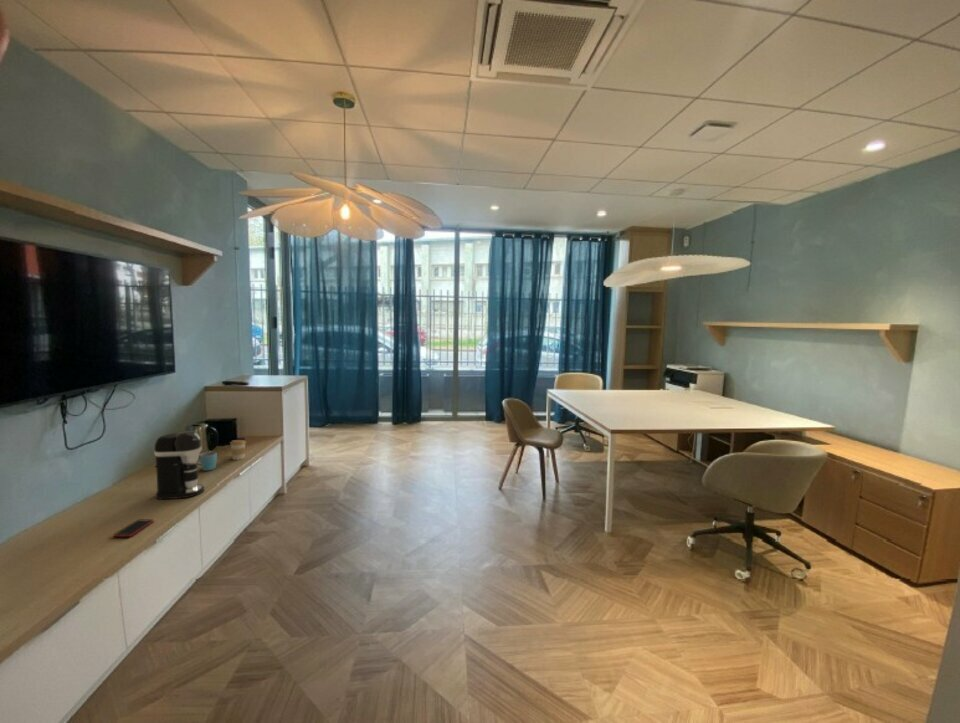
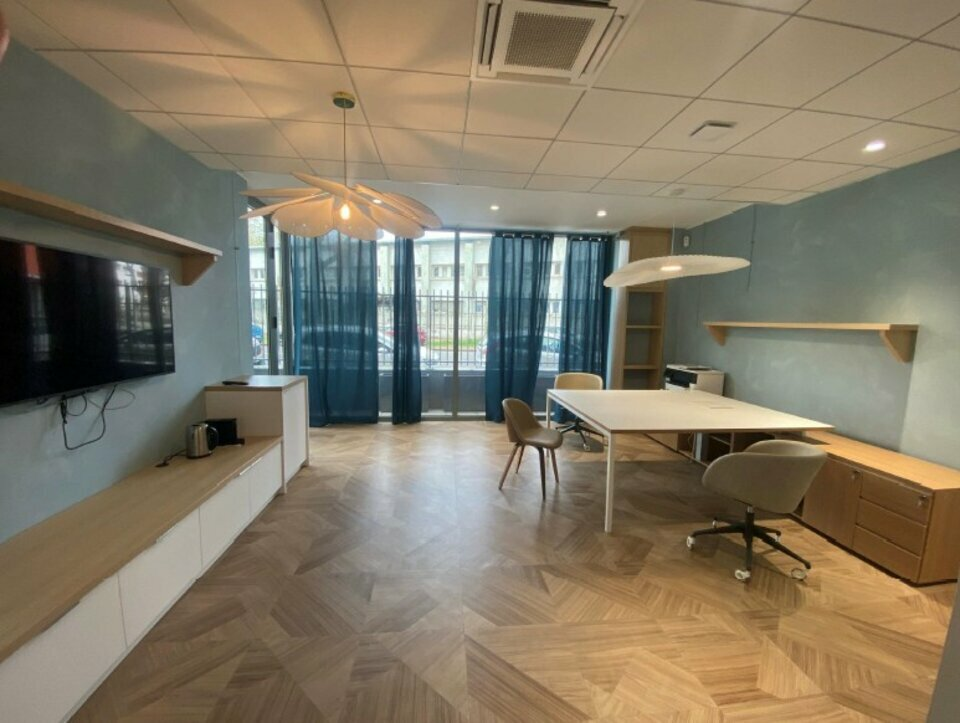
- cell phone (134, 528)
- coffee cup (238, 449)
- mug (205, 461)
- coffee maker (179, 462)
